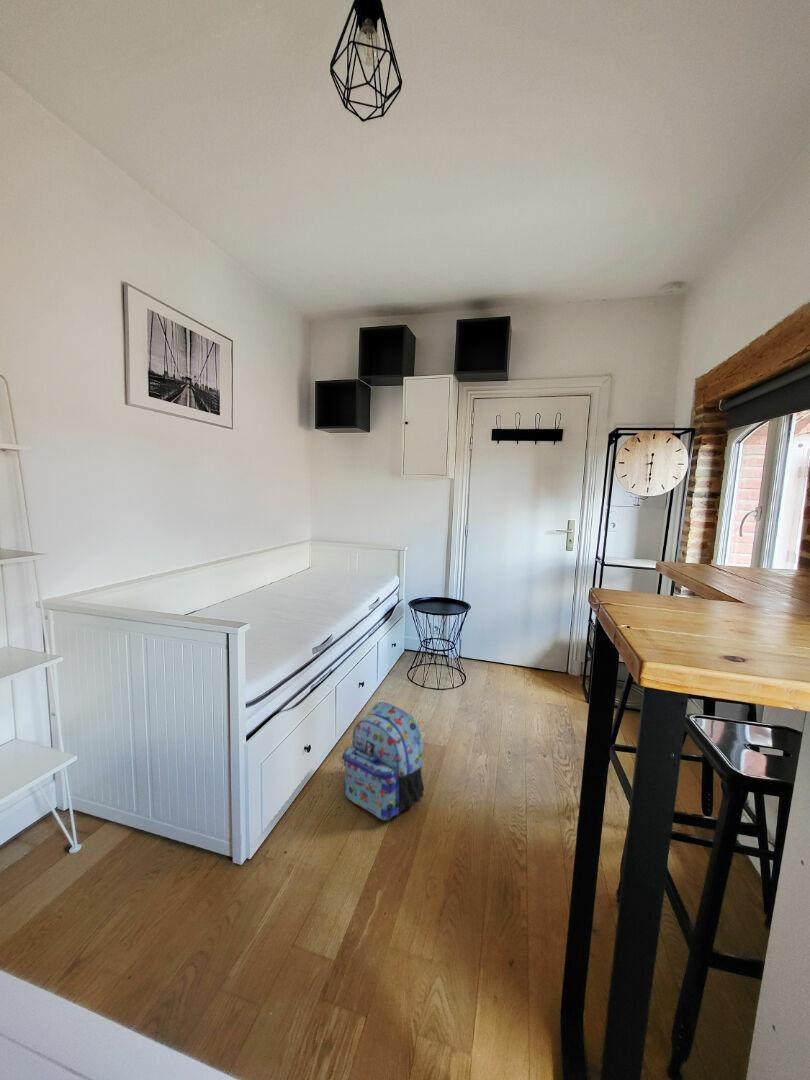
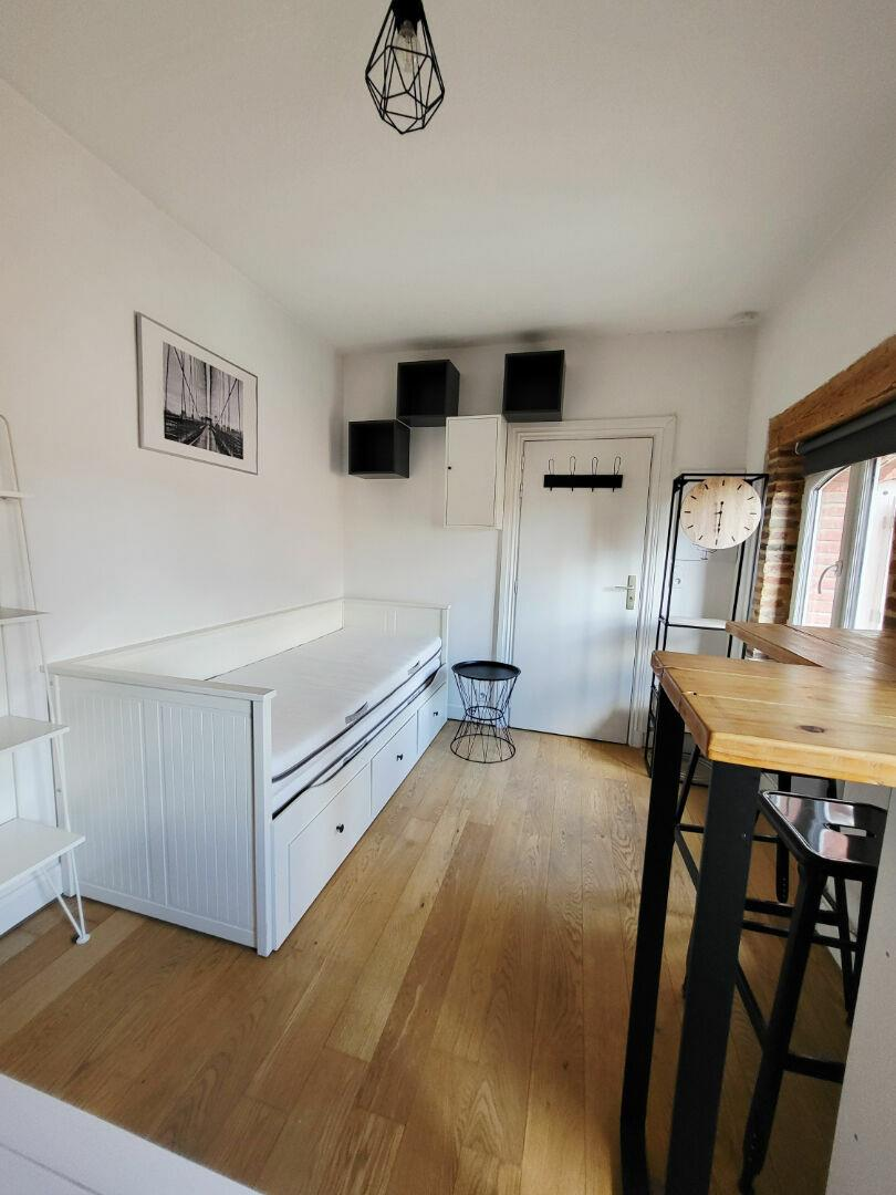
- backpack (382, 754)
